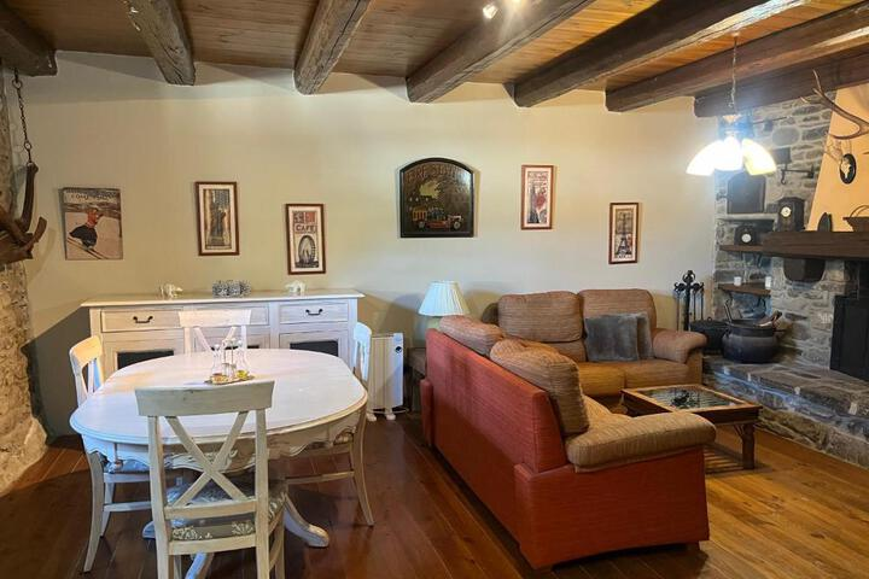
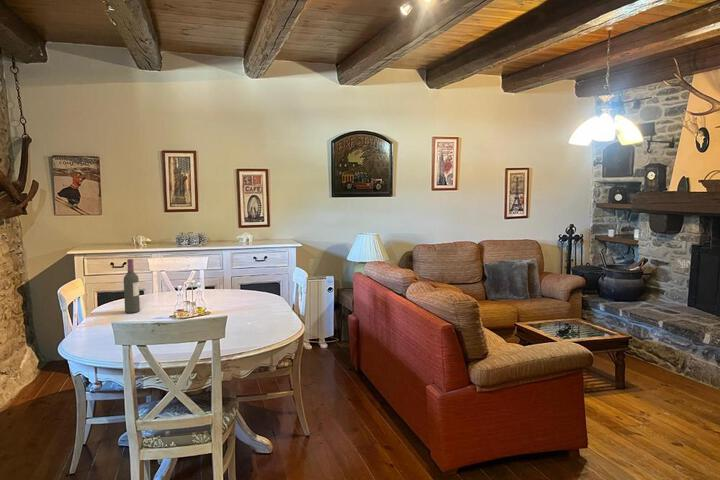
+ wine bottle (131, 285)
